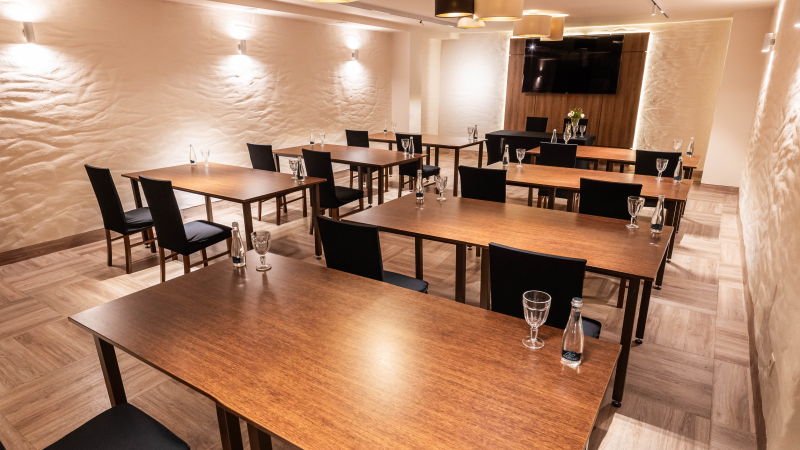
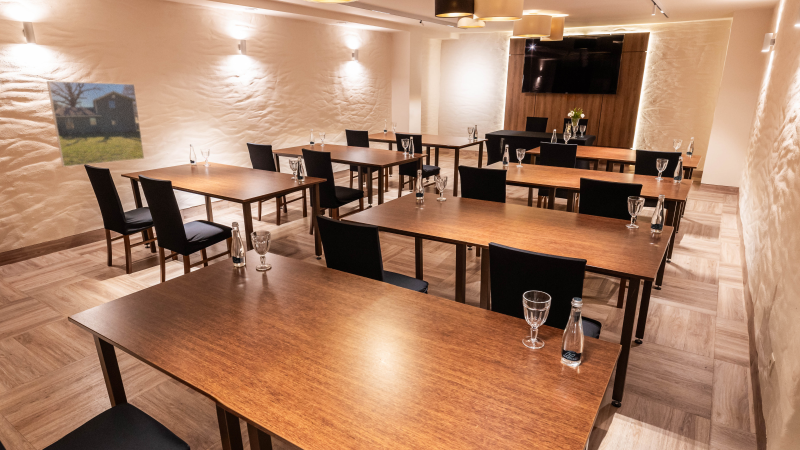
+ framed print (99, 123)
